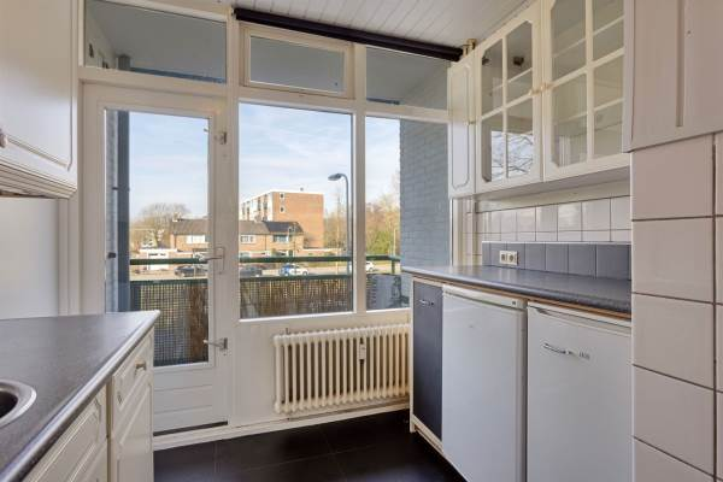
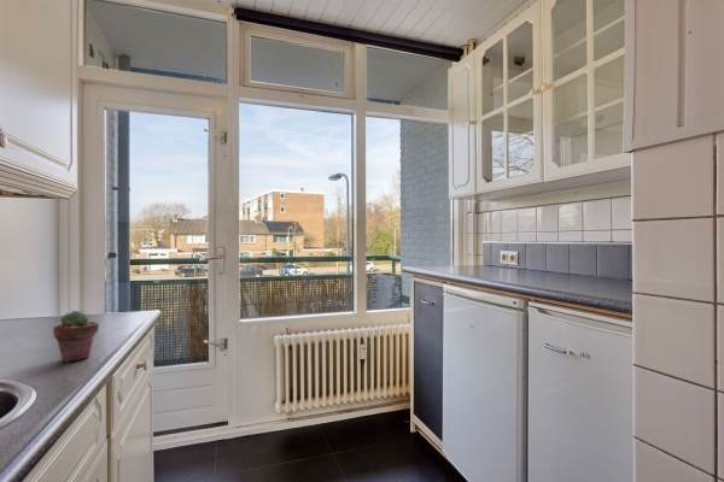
+ potted succulent (76, 334)
